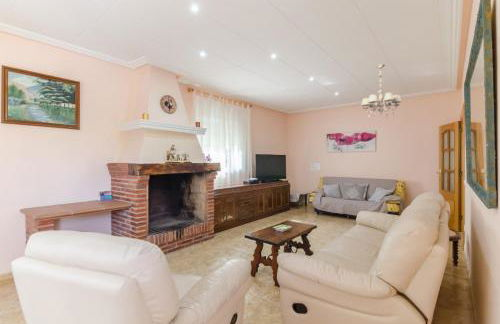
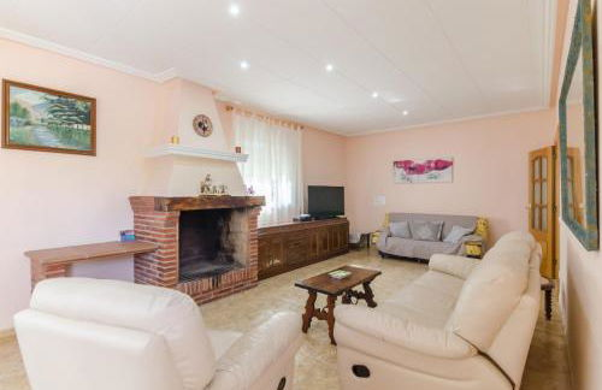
- chandelier (380, 93)
